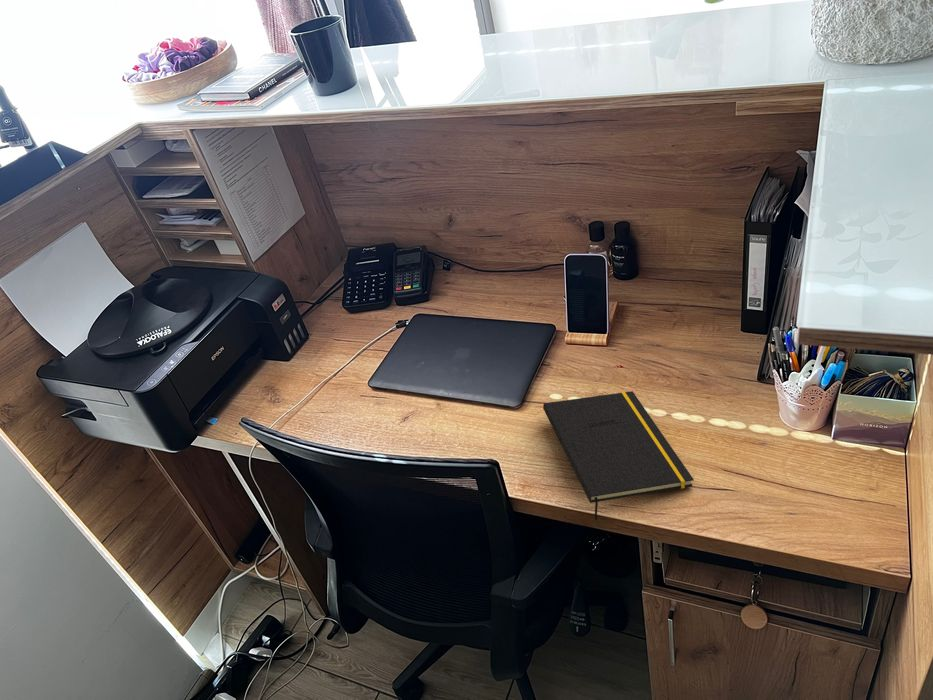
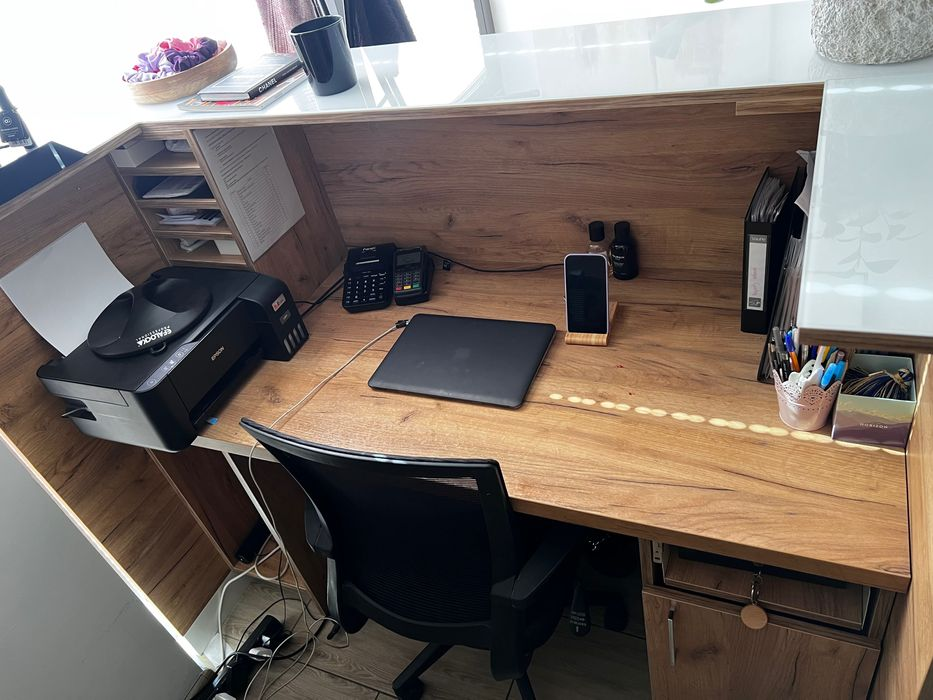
- notepad (613, 441)
